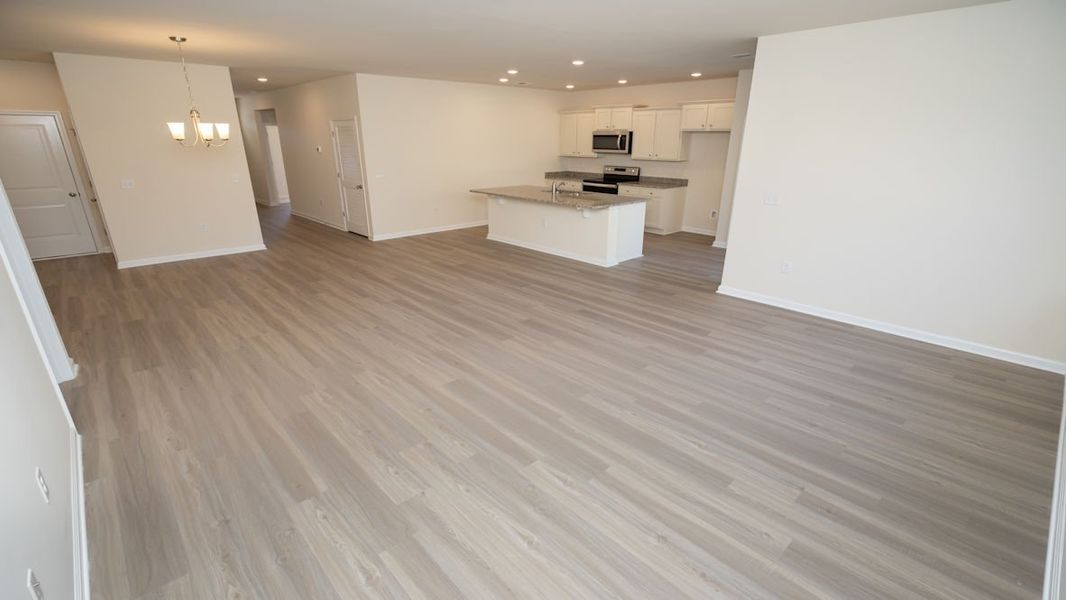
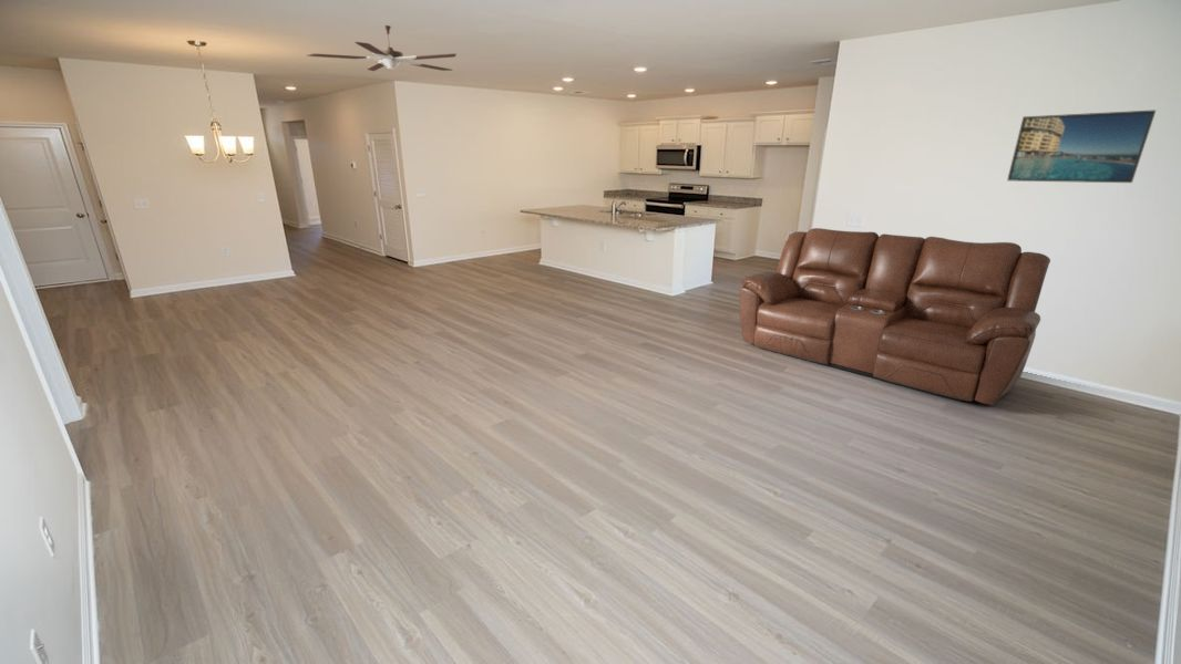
+ ceiling fan (384, 49)
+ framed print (1075, 148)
+ sofa (876, 301)
